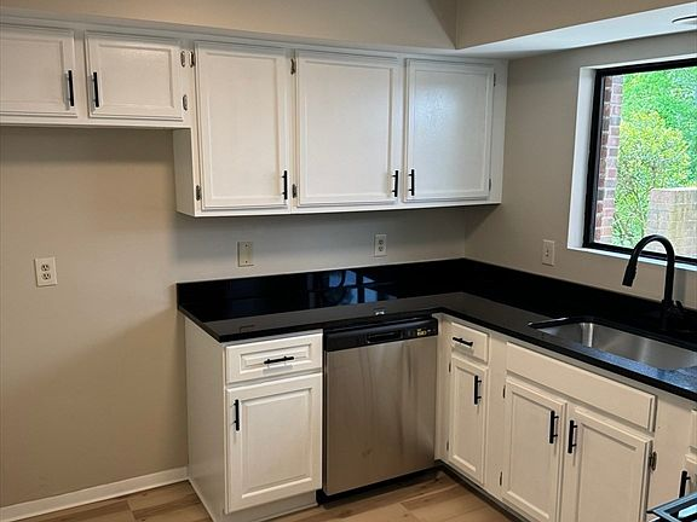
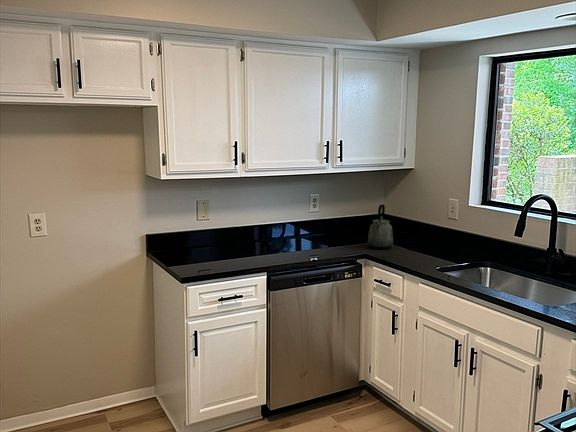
+ kettle (380, 226)
